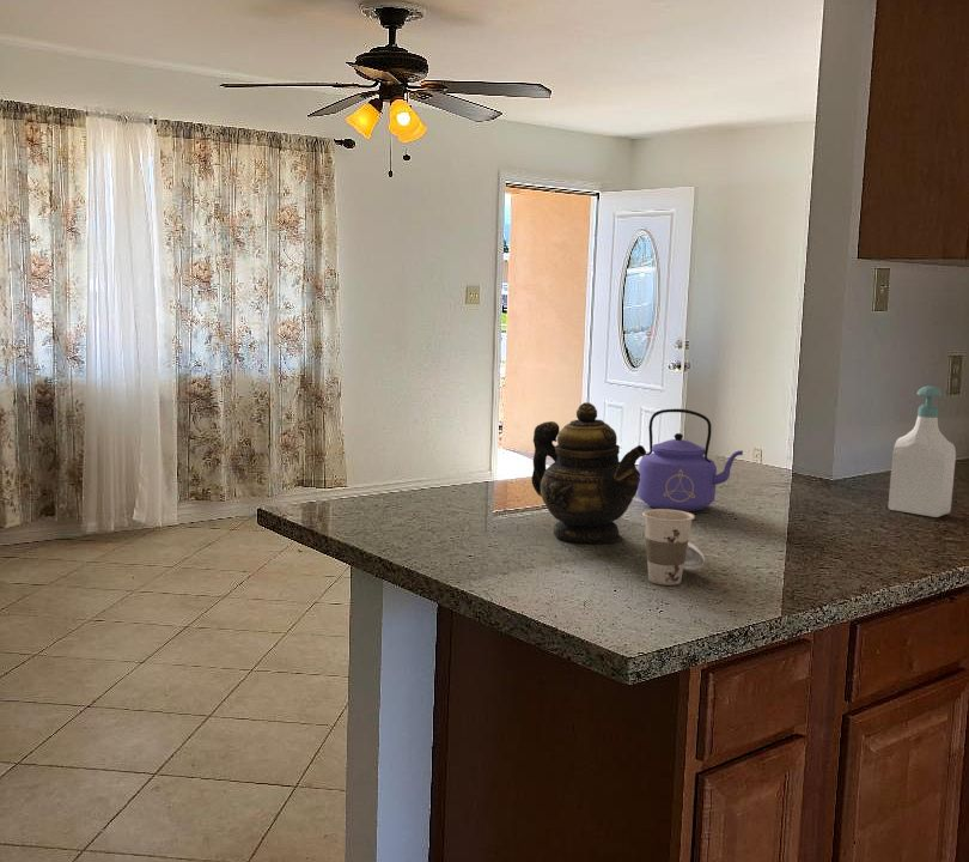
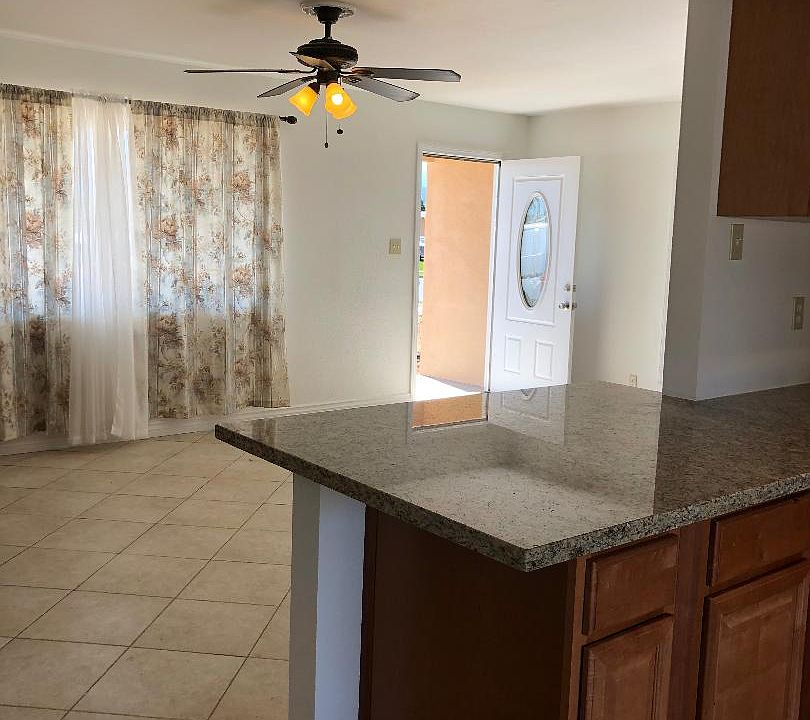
- cup (672, 544)
- soap bottle (926, 448)
- teapot (586, 469)
- kettle (690, 459)
